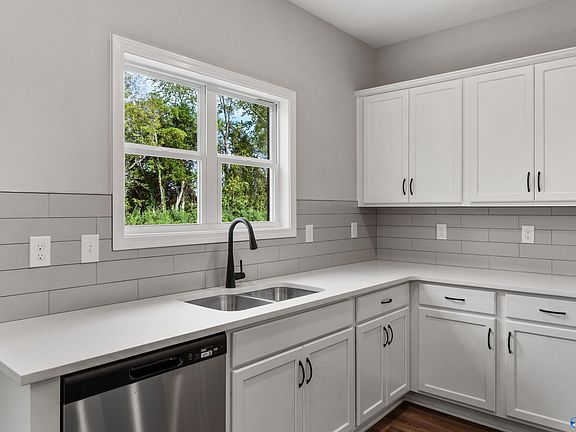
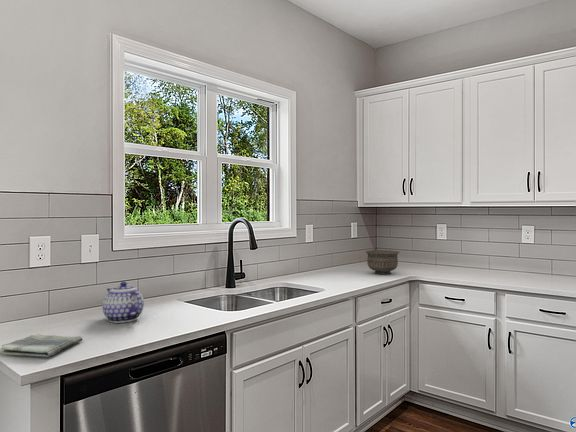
+ teapot (123, 300)
+ bowl (382, 262)
+ dish towel (40, 343)
